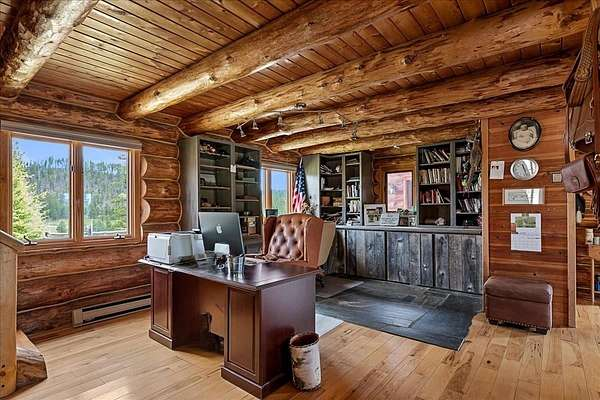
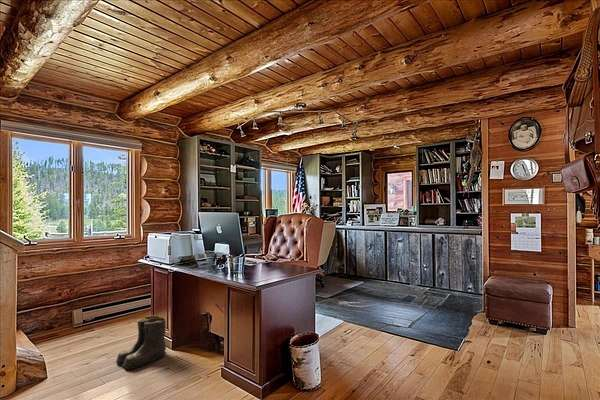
+ boots (142, 340)
